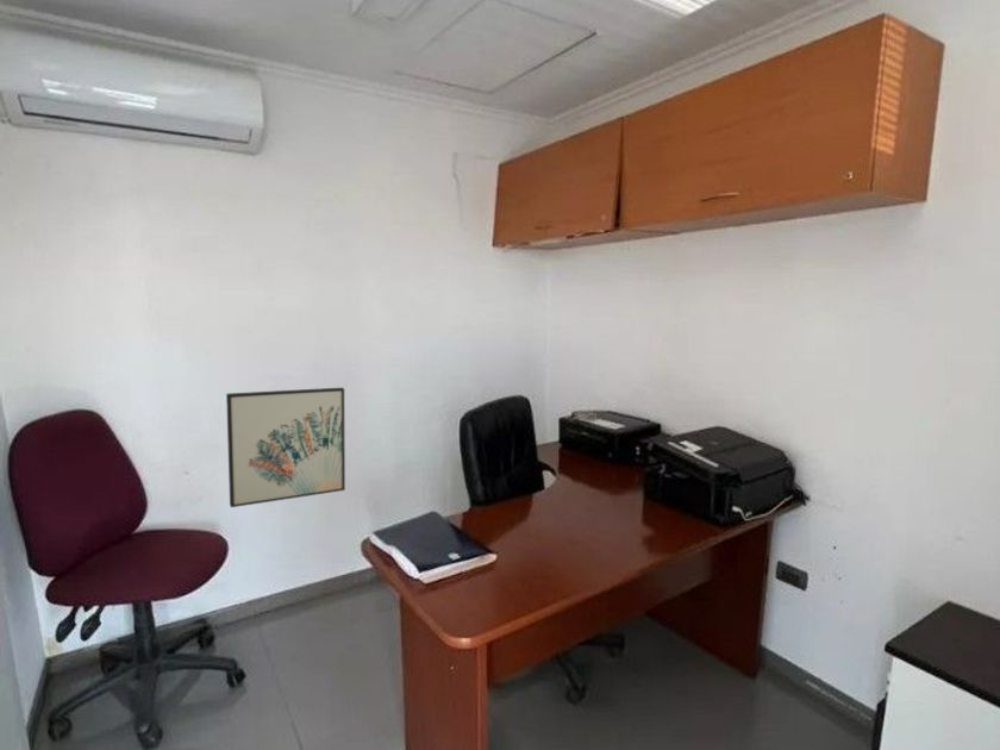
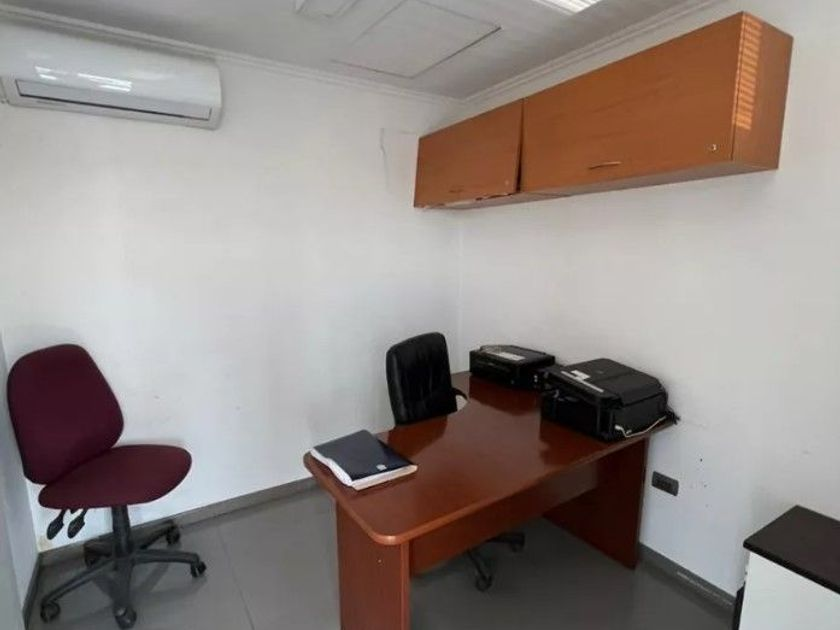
- wall art (288, 444)
